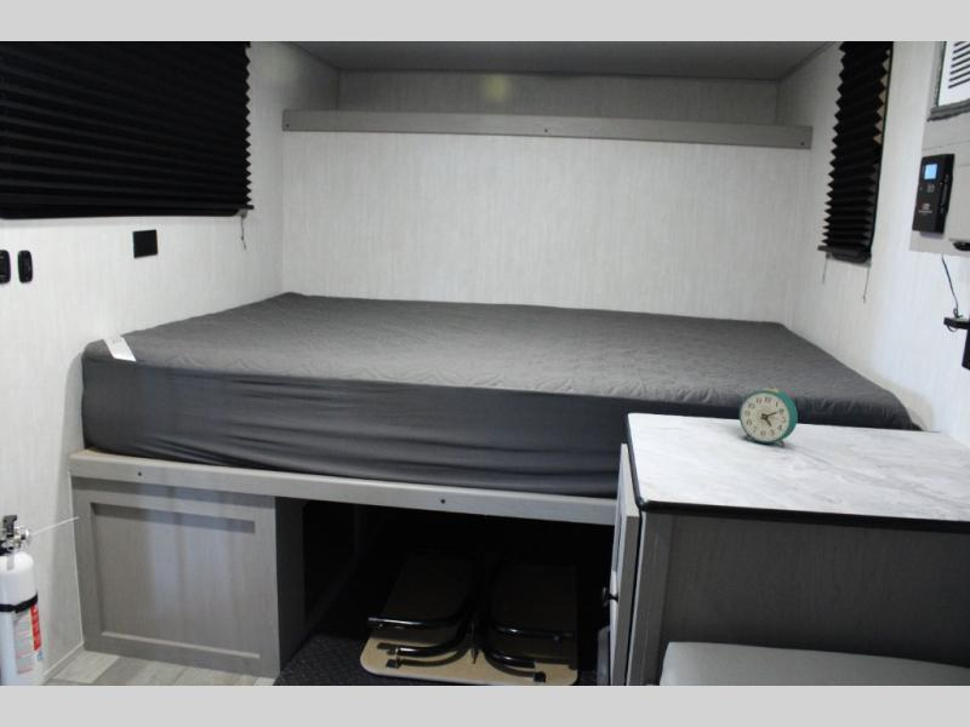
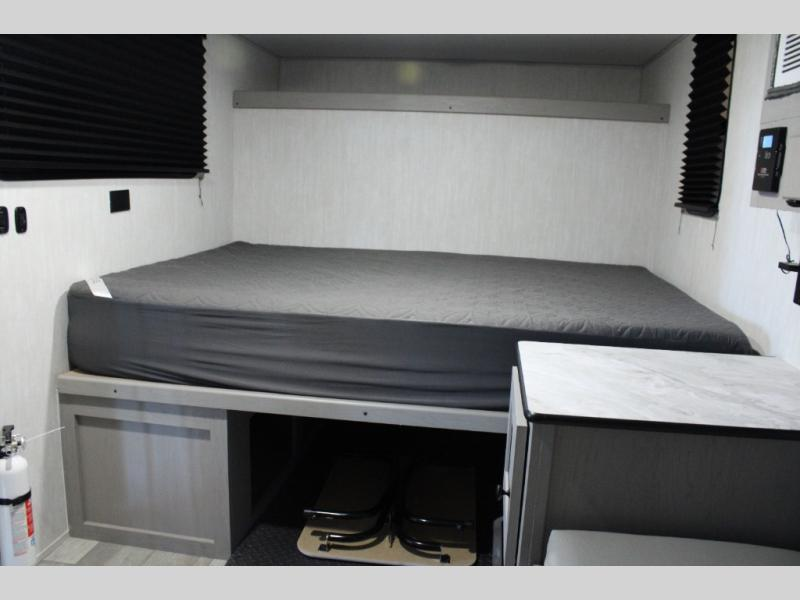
- alarm clock (769, 413)
